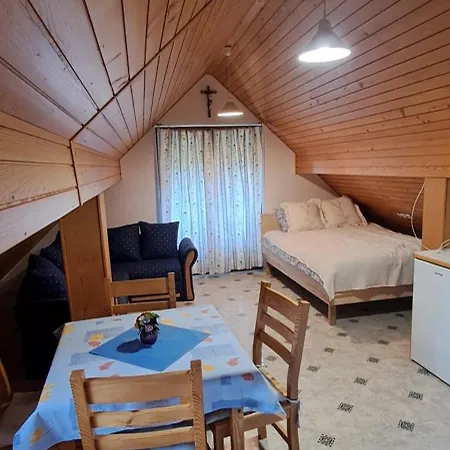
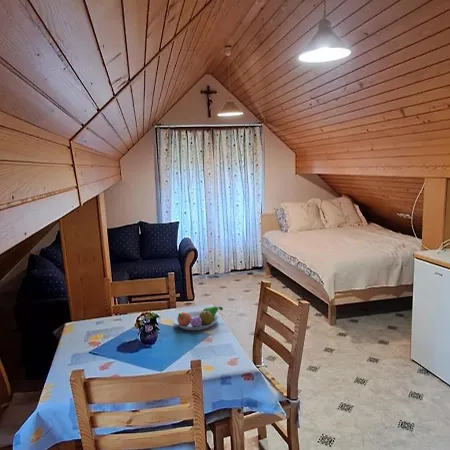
+ fruit bowl (198, 314)
